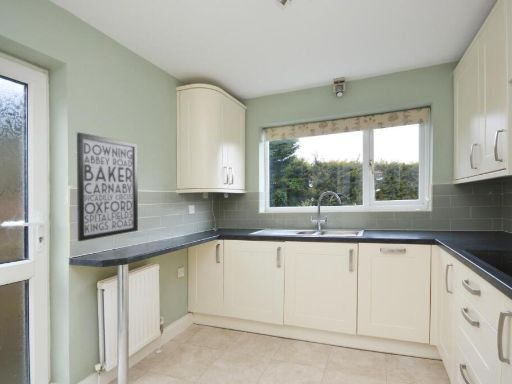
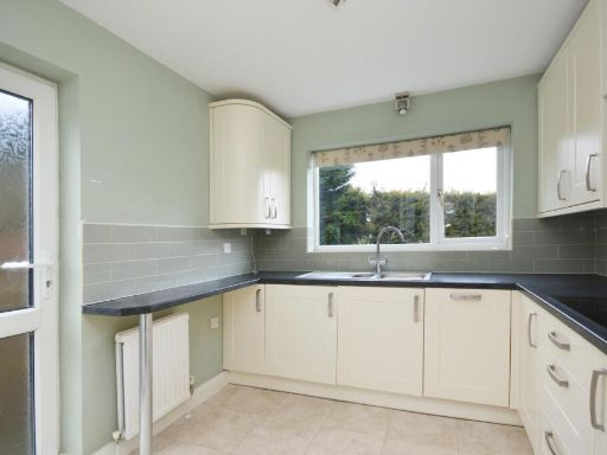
- wall art (110, 187)
